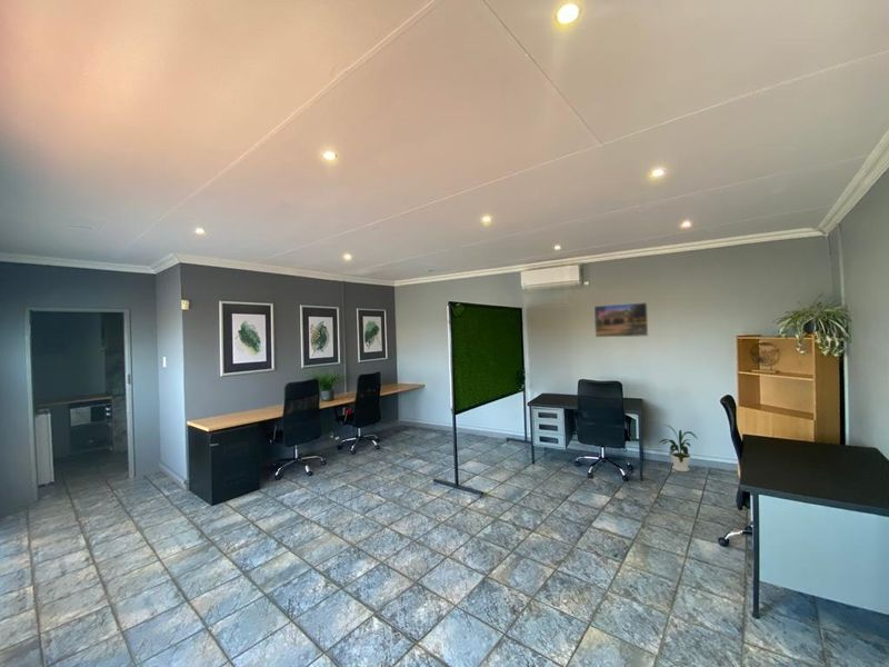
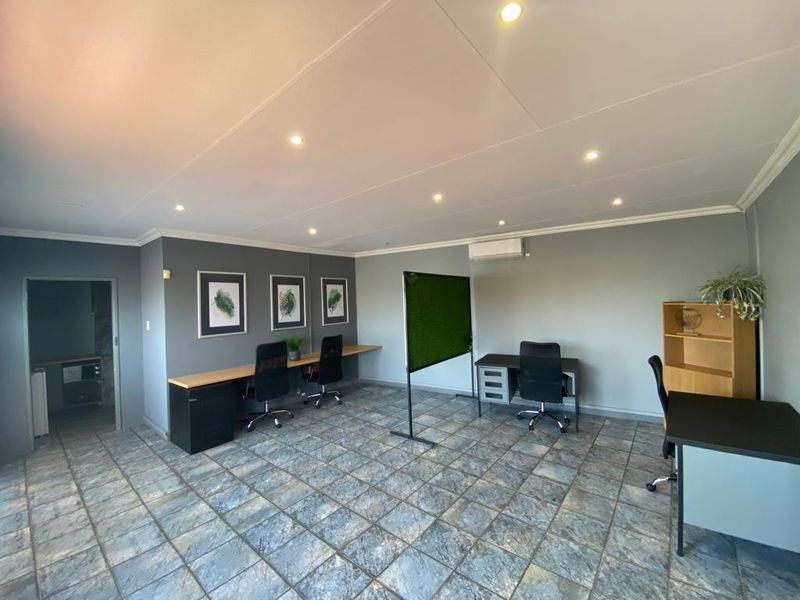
- house plant (678, 447)
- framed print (620, 320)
